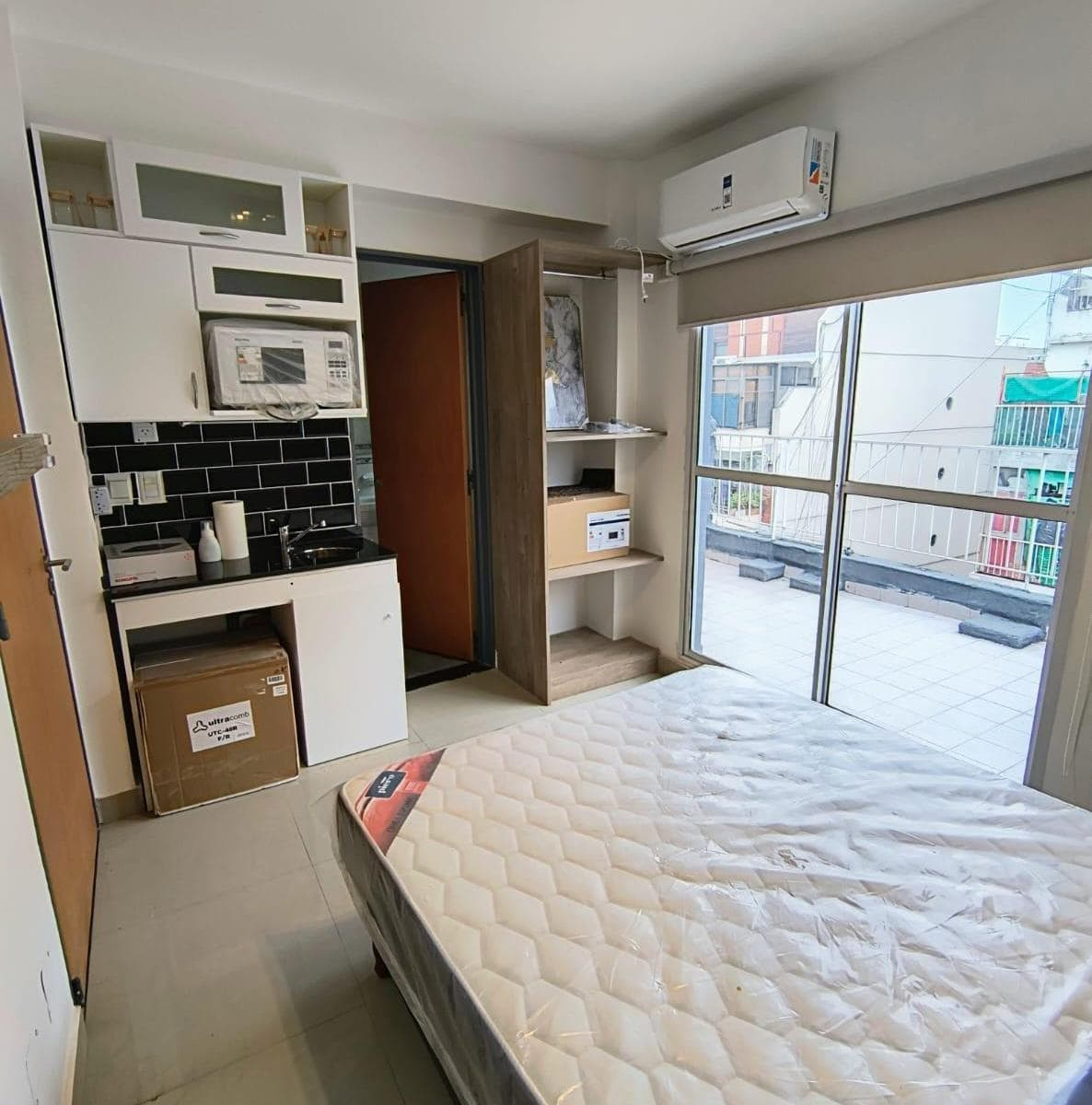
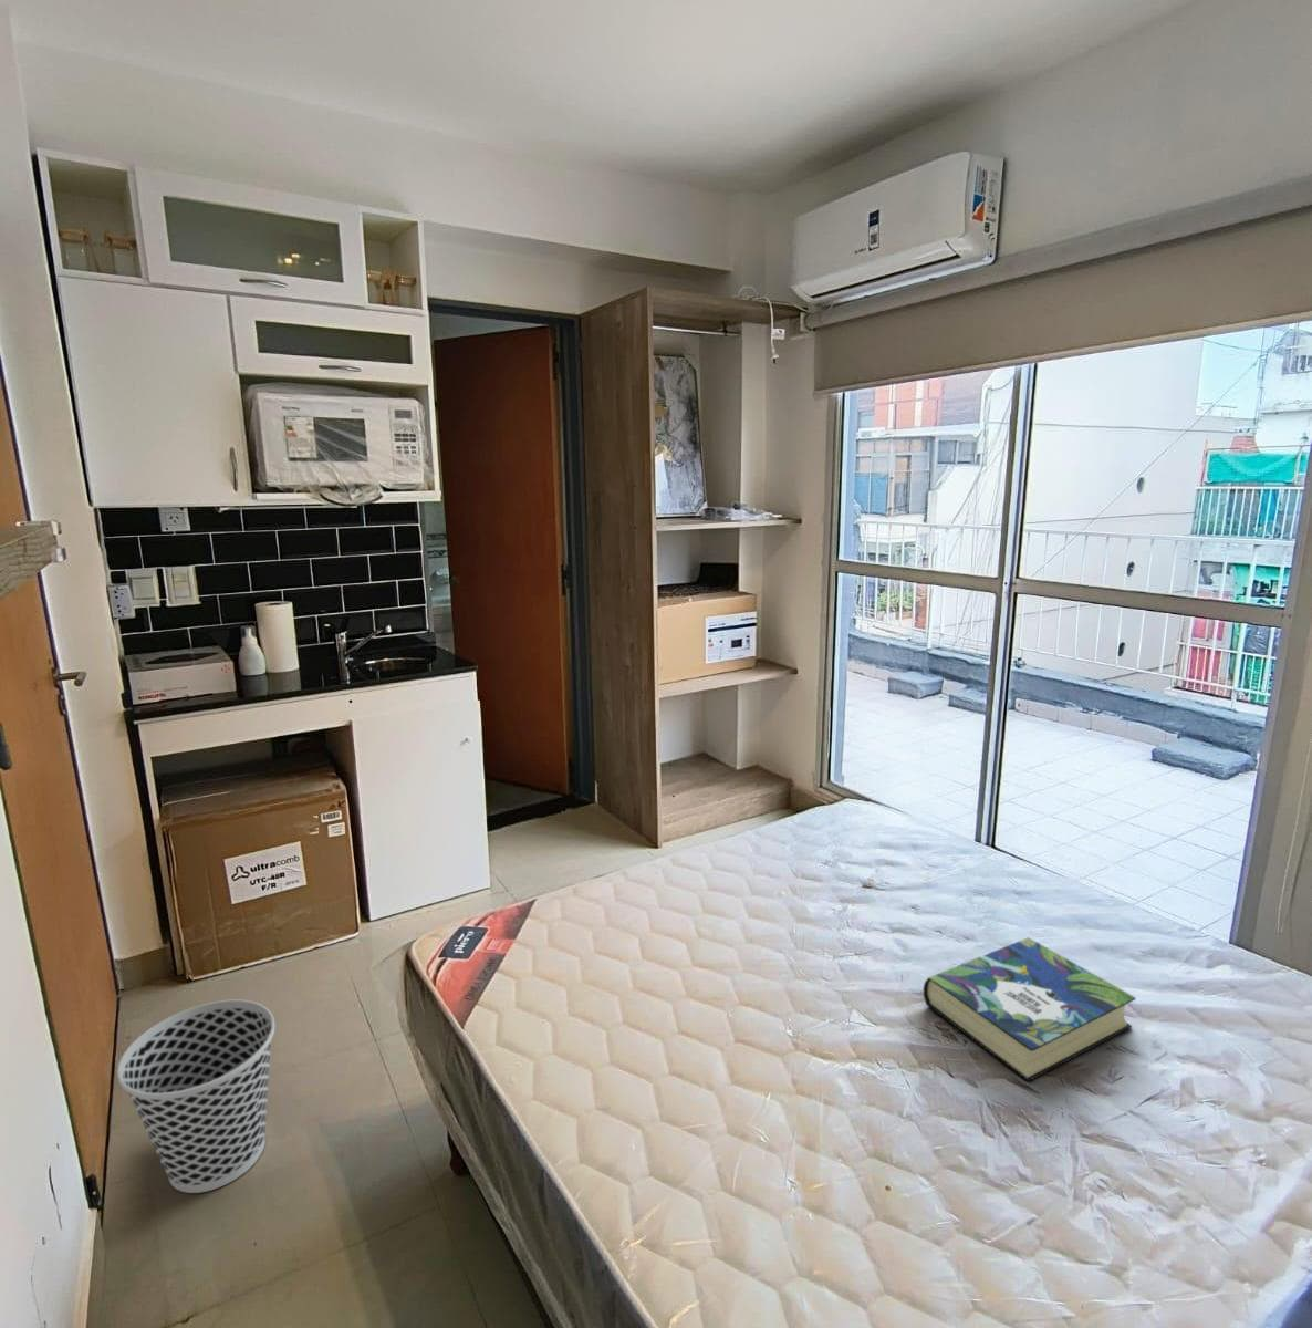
+ wastebasket (208, 1100)
+ book (1026, 1000)
